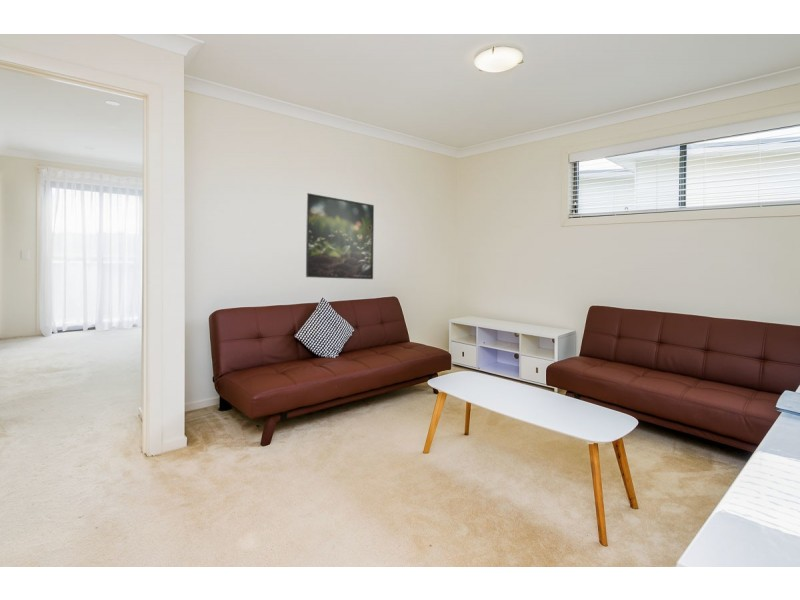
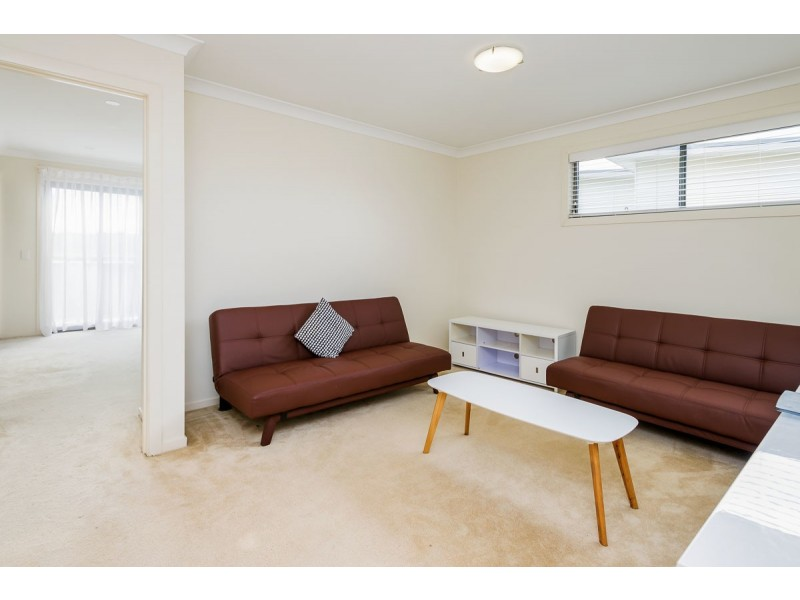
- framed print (341, 239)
